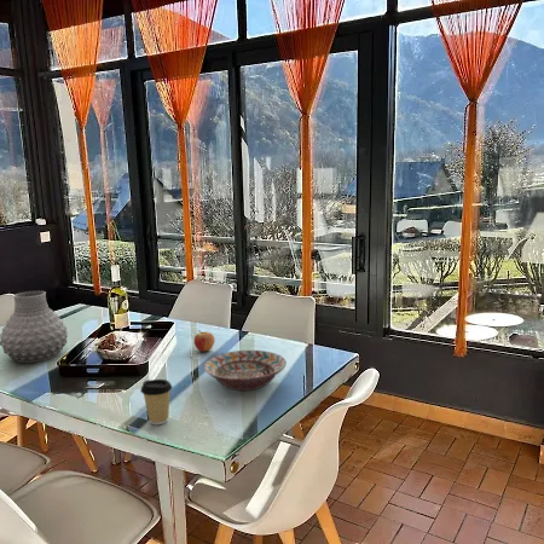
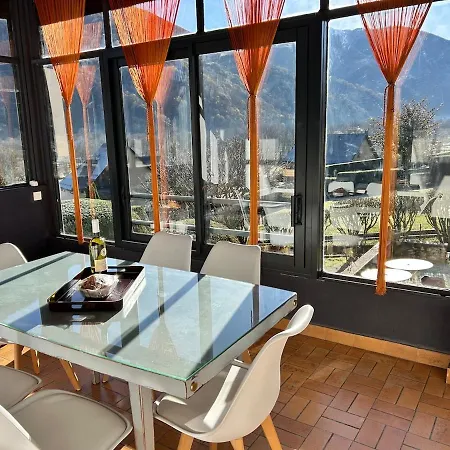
- vase (33, 324)
- decorative bowl (245, 372)
- fruit (204, 340)
- coffee cup (157, 401)
